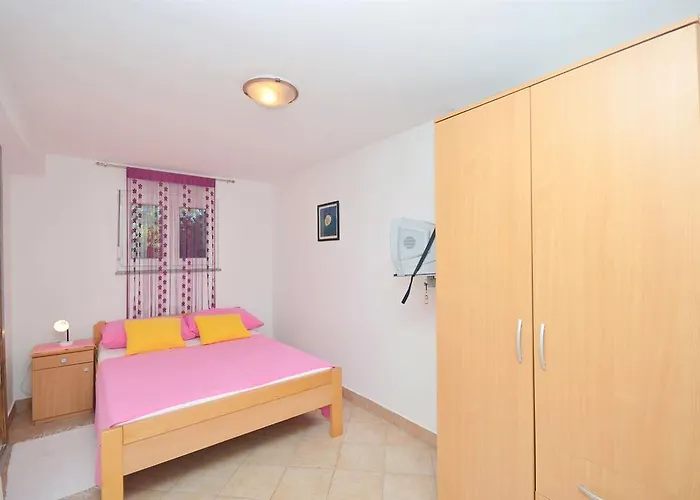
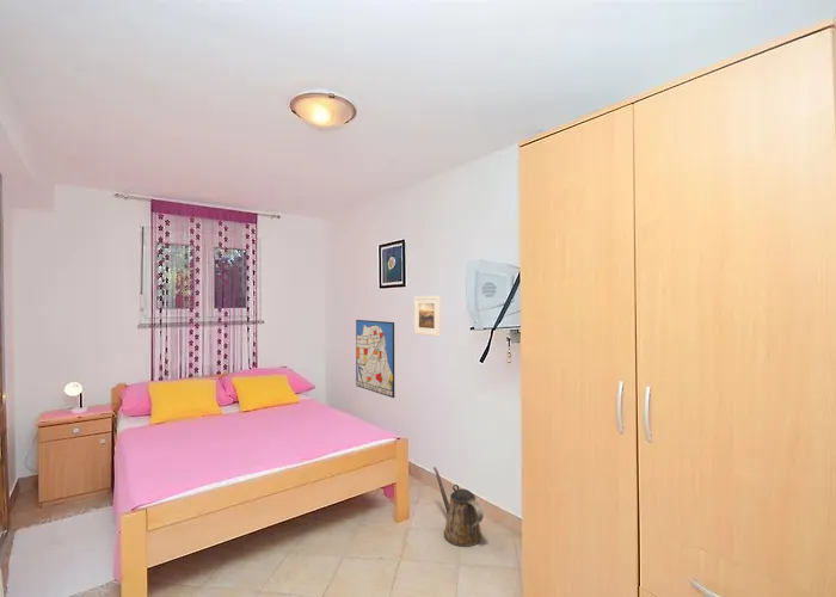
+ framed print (426, 315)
+ wall art (374, 356)
+ watering can (455, 504)
